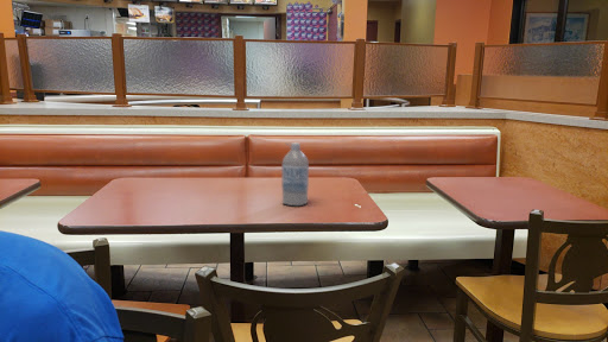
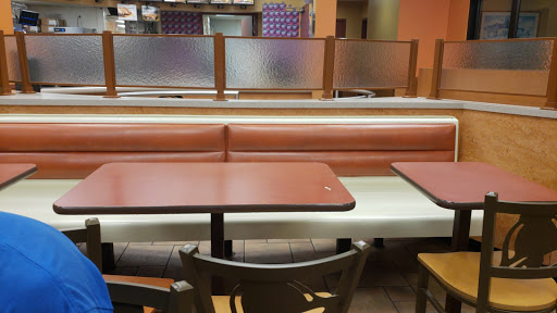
- water bottle (294, 172)
